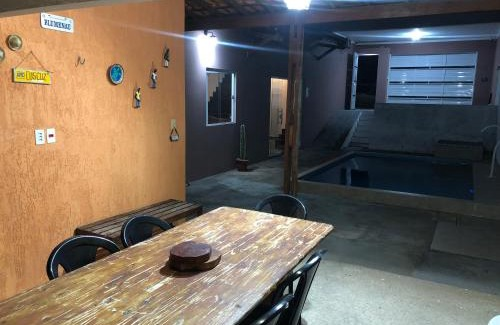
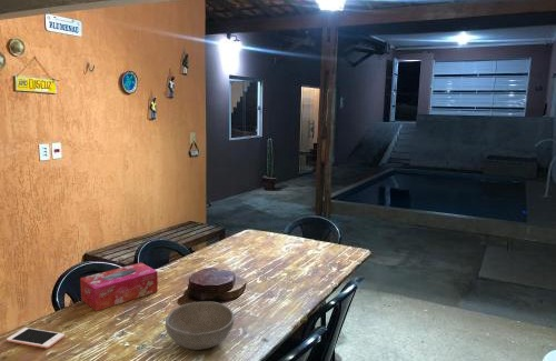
+ bowl (200, 329)
+ tissue box (120, 284)
+ cell phone (36, 337)
